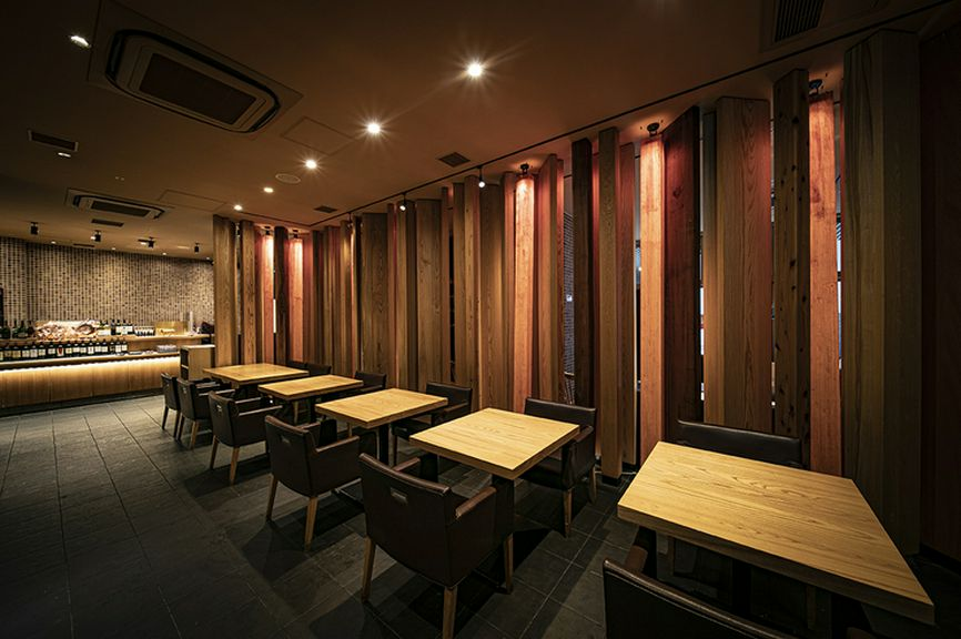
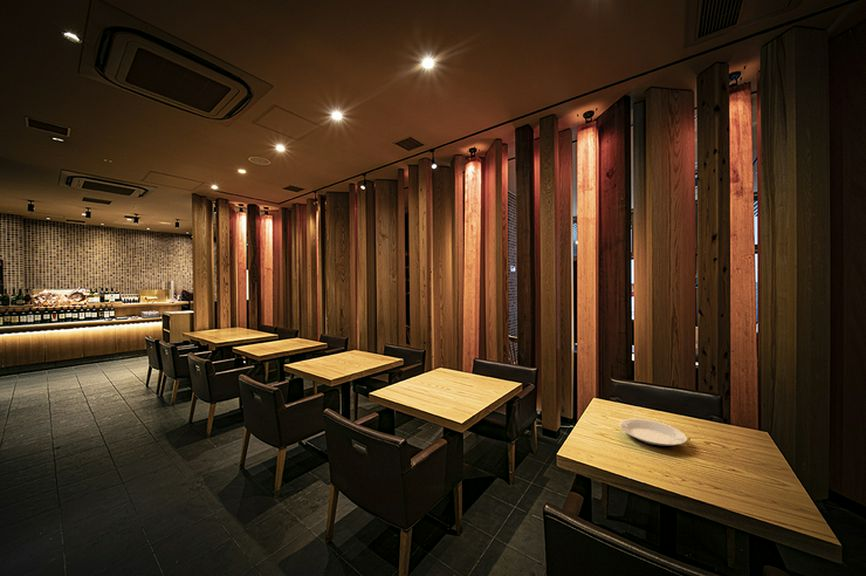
+ plate (651, 434)
